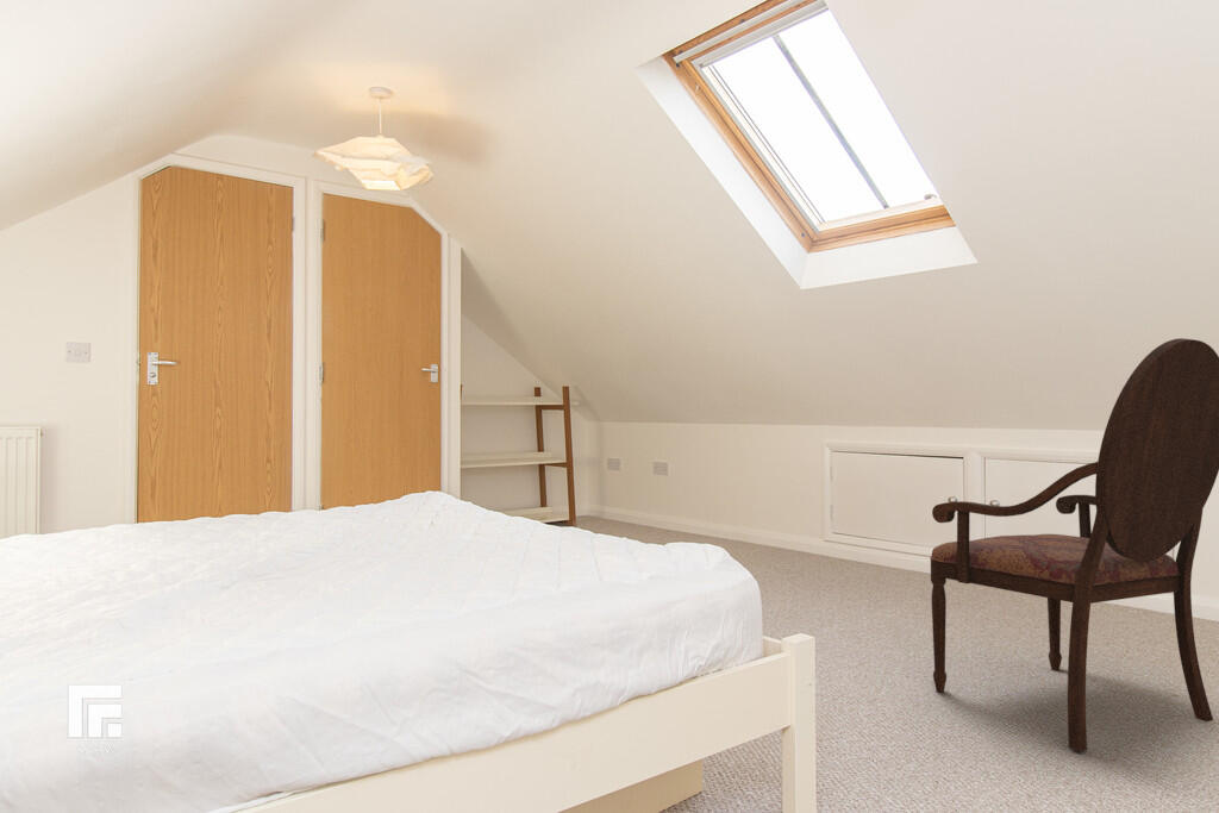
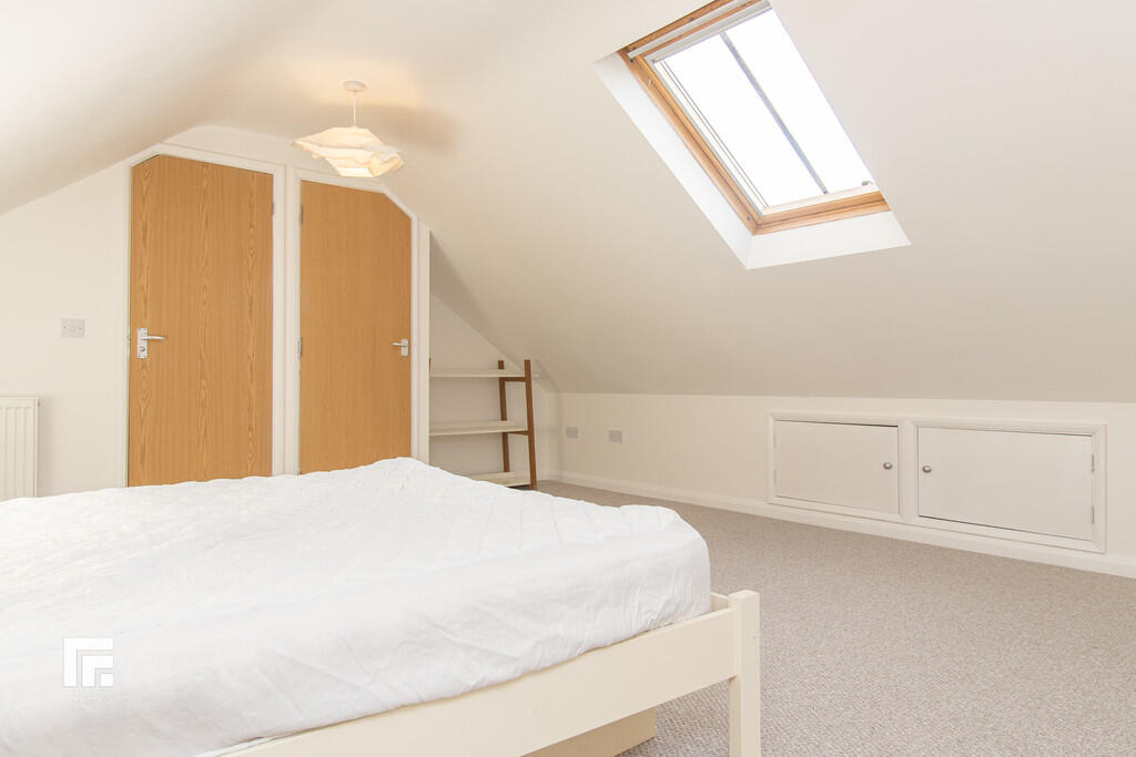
- armchair (1080, 529)
